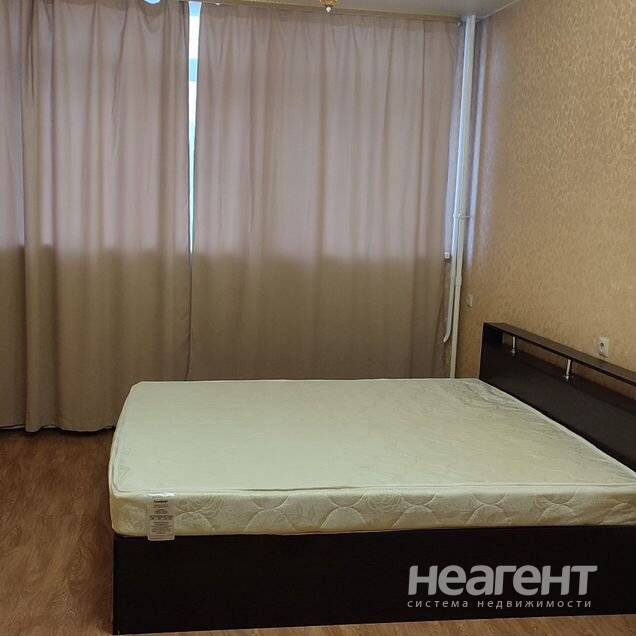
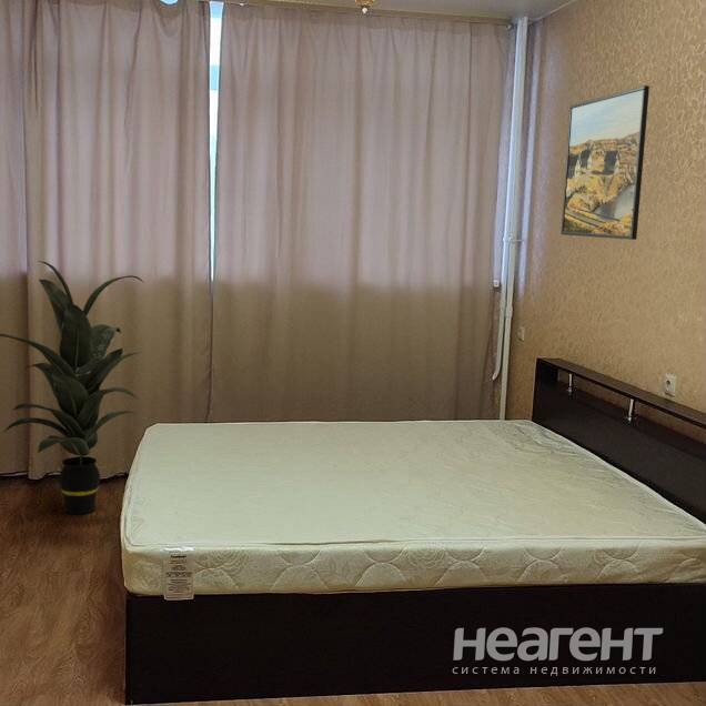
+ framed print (601, 167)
+ indoor plant (70, 386)
